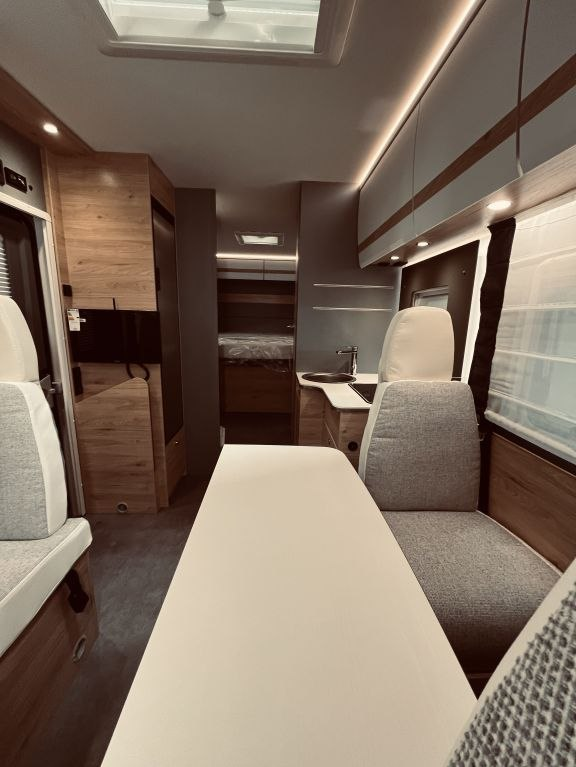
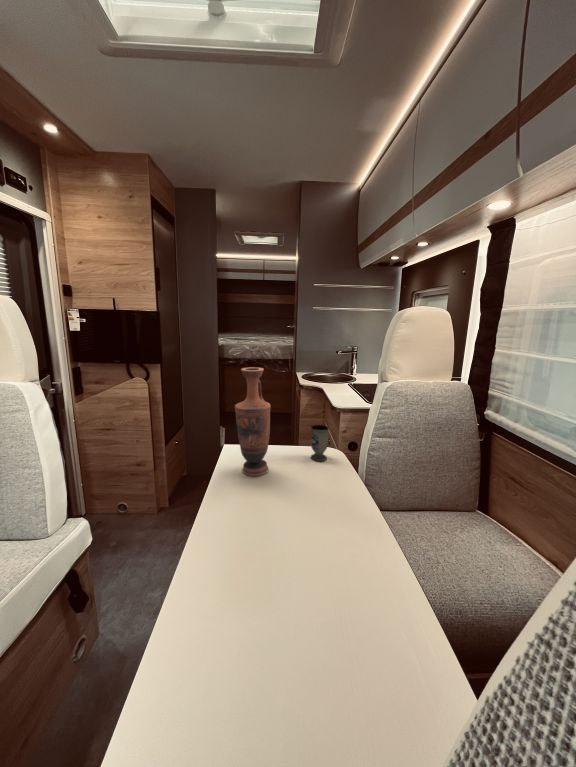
+ vase (252, 421)
+ cup (319, 442)
